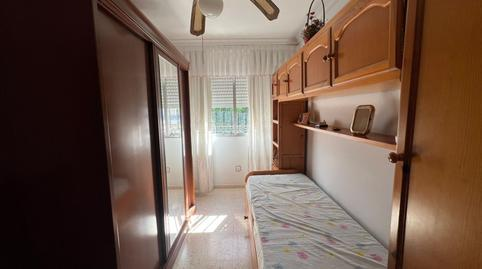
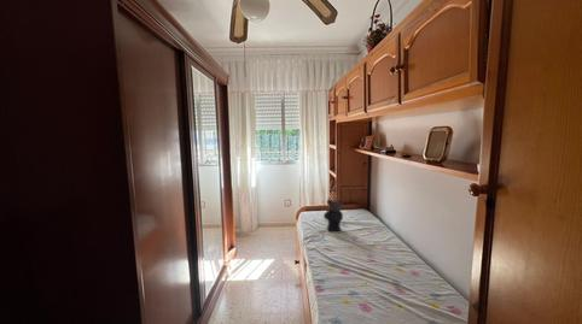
+ bear (332, 213)
